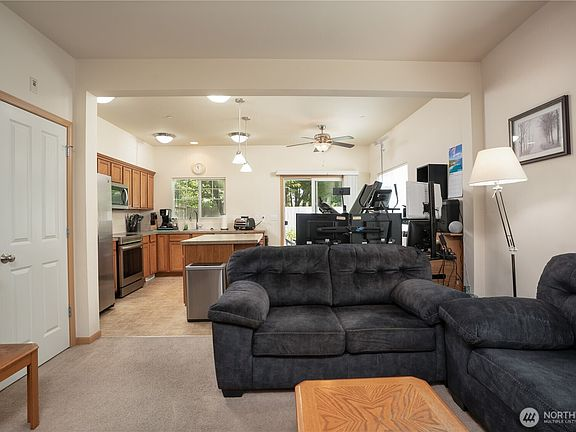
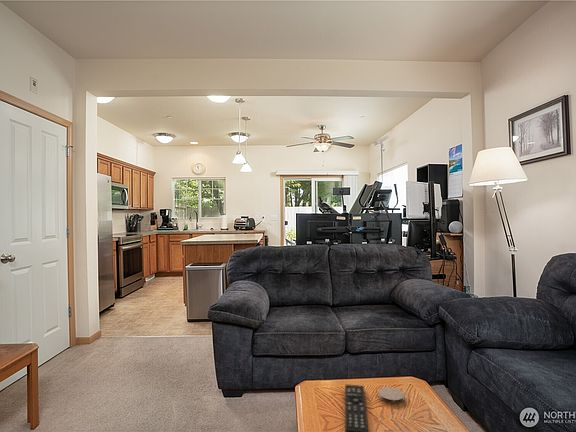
+ remote control (355, 406)
+ coaster (391, 395)
